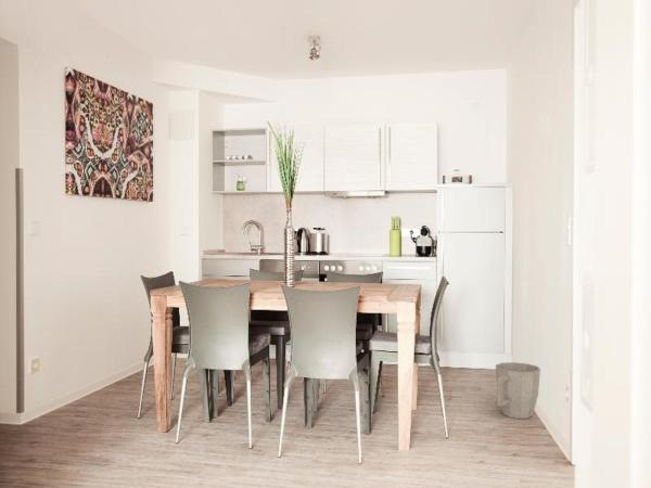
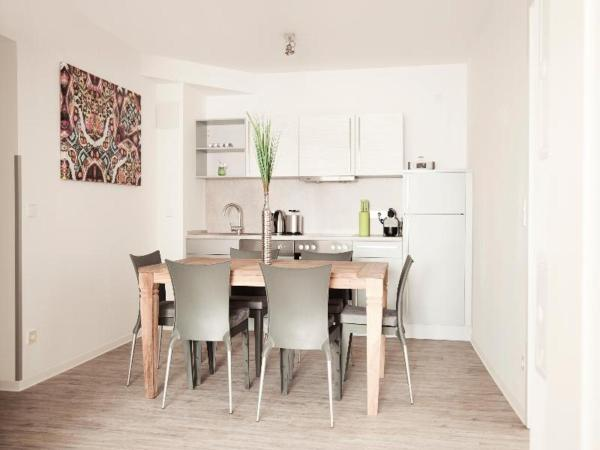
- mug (516, 391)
